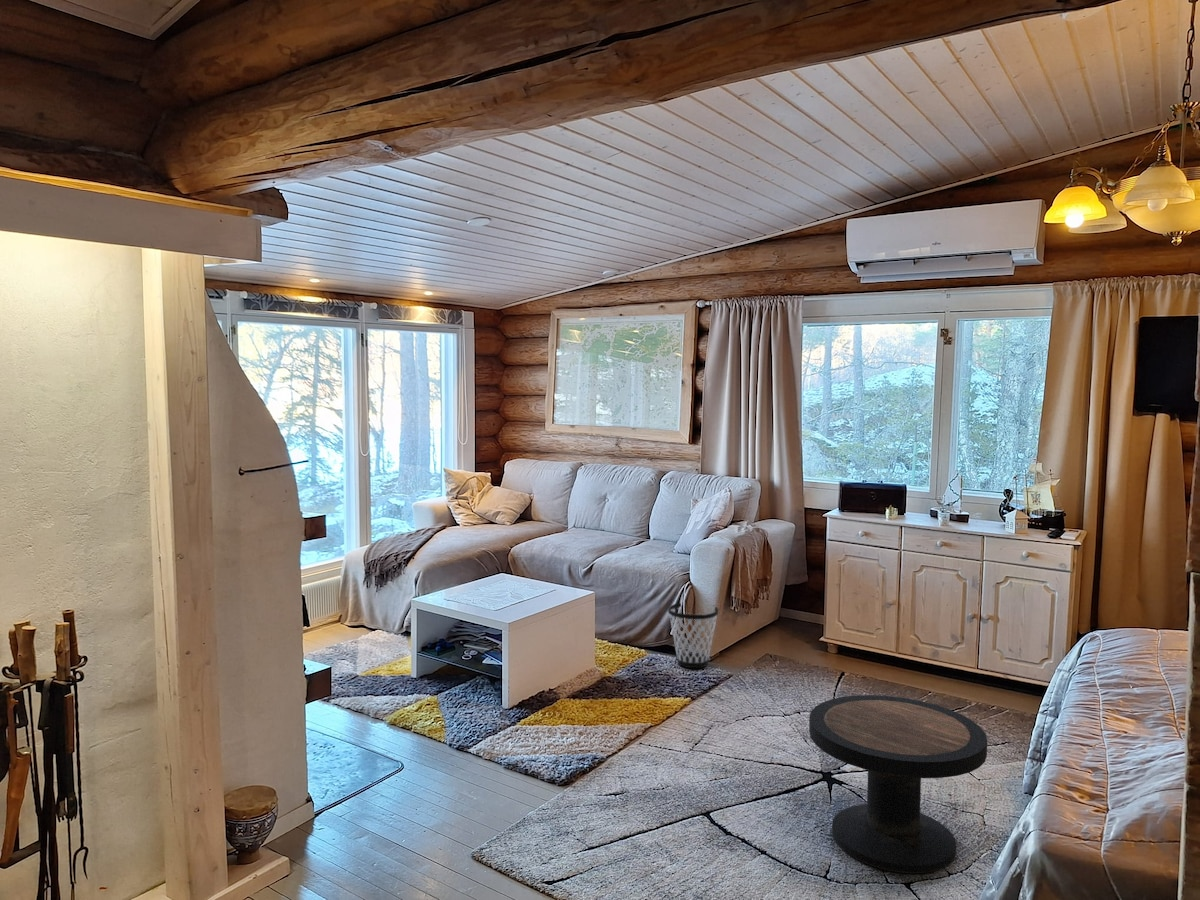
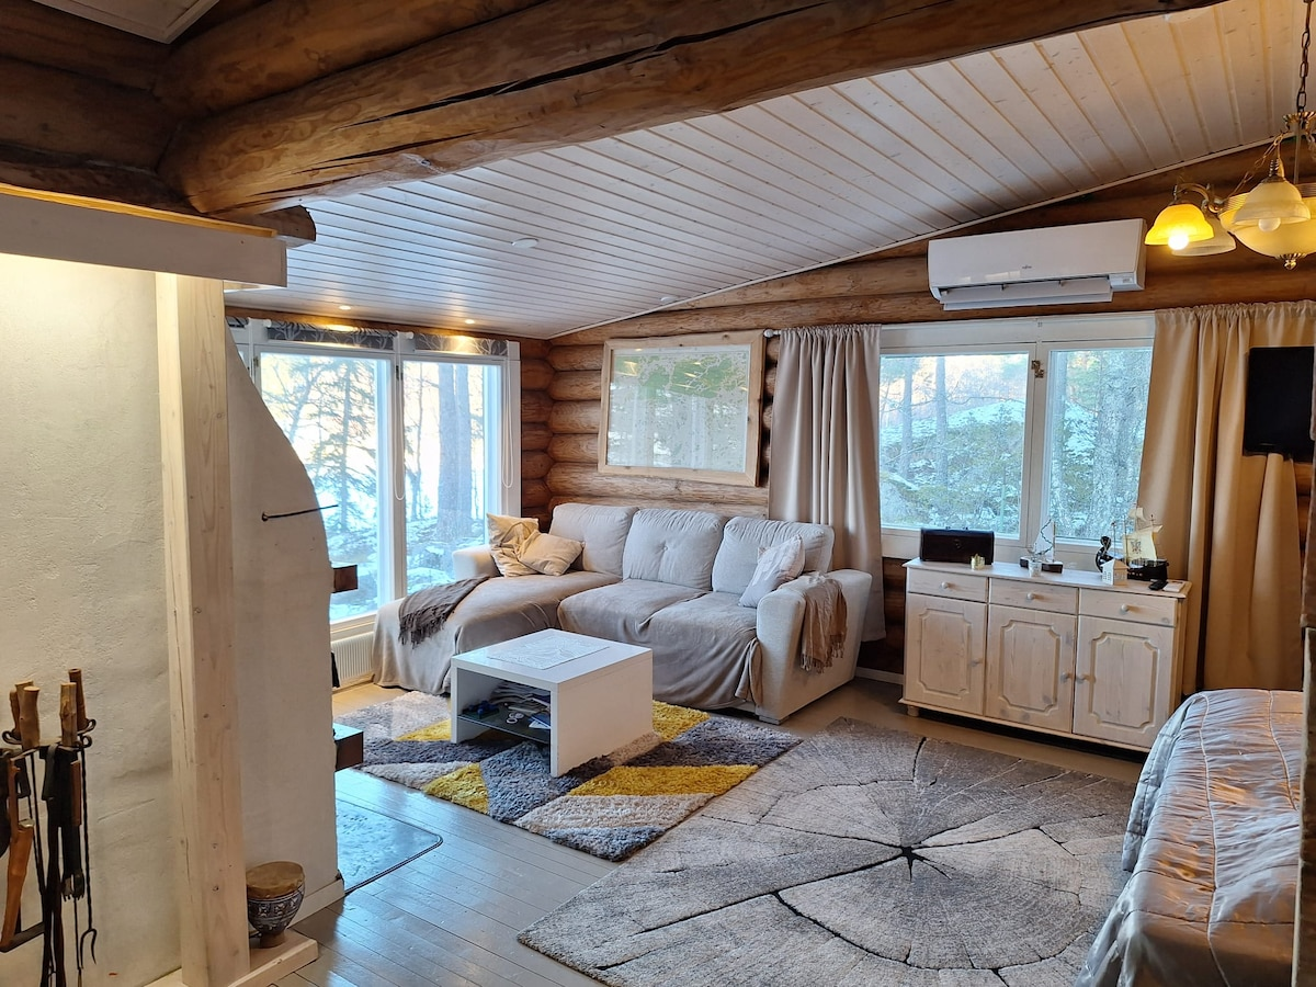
- side table (893, 782)
- wastebasket (692, 637)
